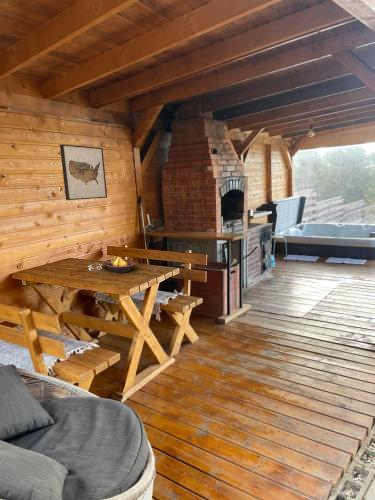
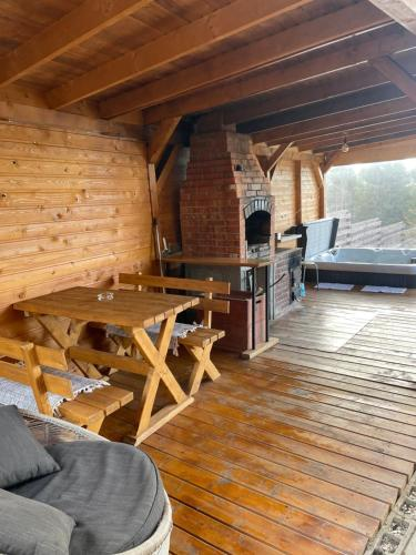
- wall art (85, 173)
- fruit bowl (118, 263)
